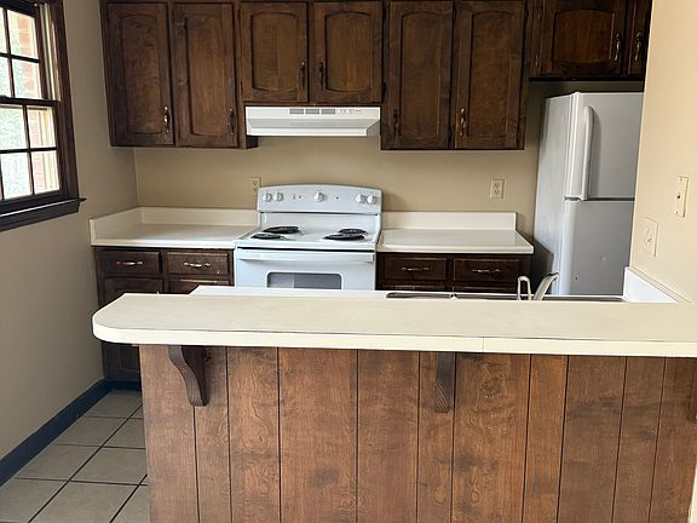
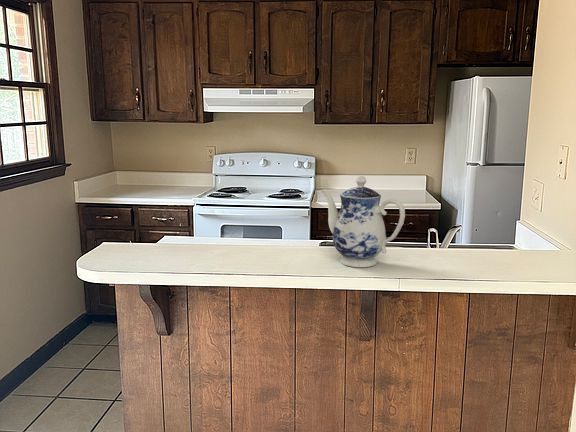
+ teapot (359, 219)
